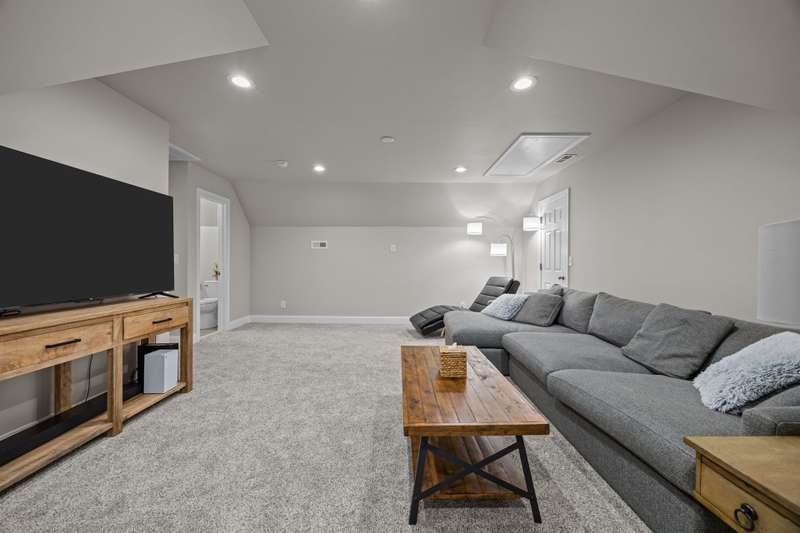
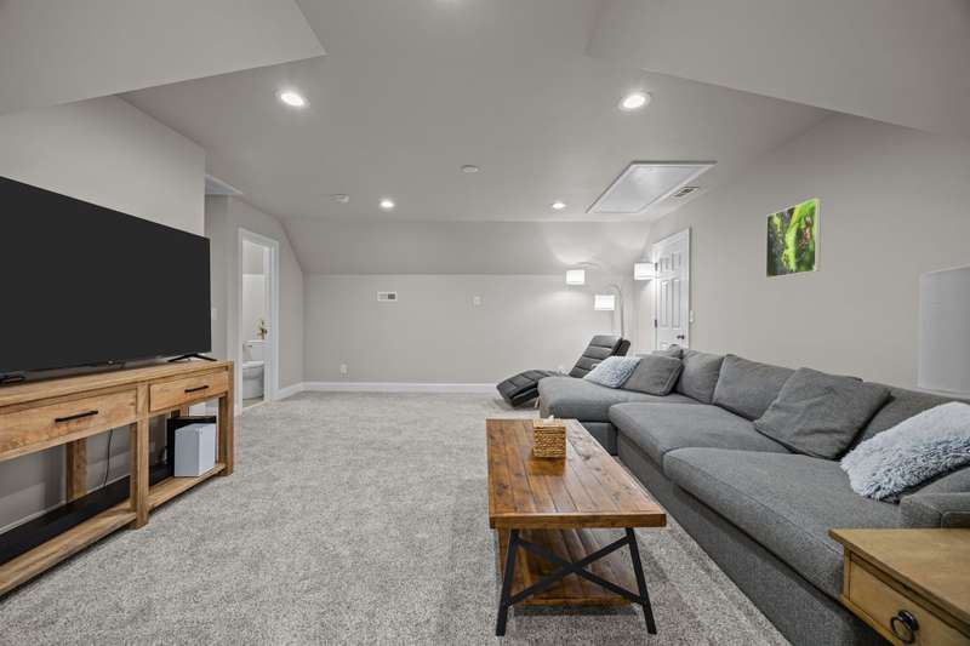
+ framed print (791, 241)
